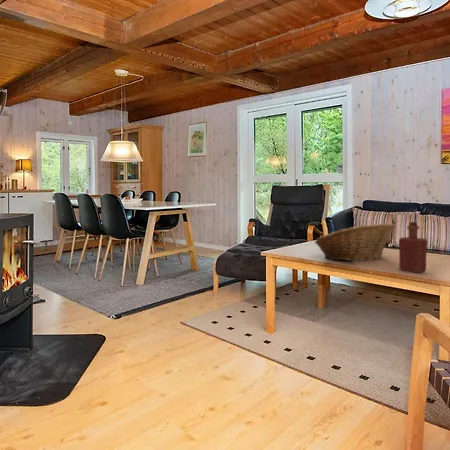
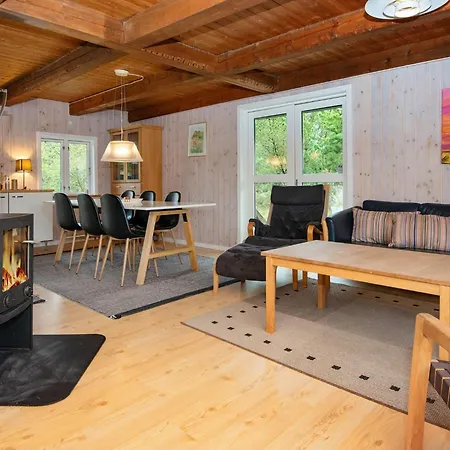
- bottle (412, 246)
- fruit basket (355, 240)
